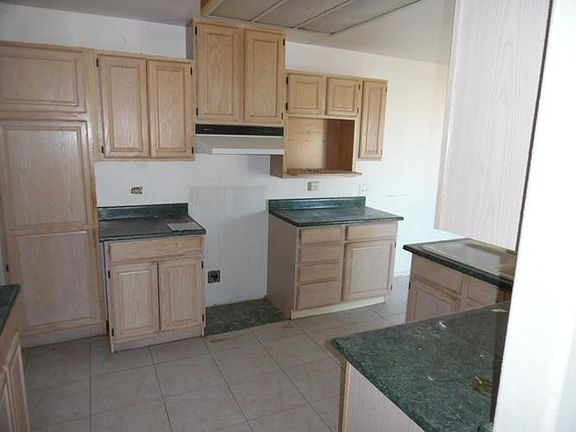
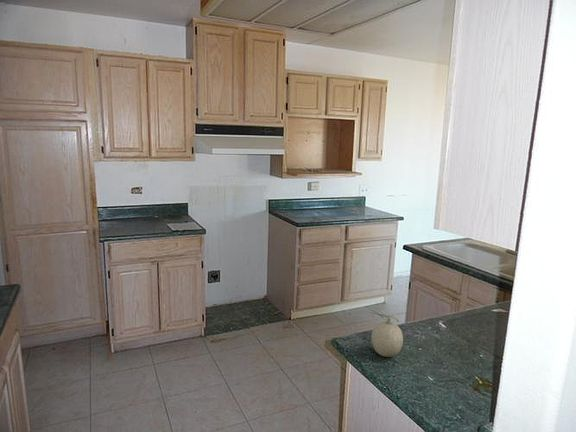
+ fruit (388, 333)
